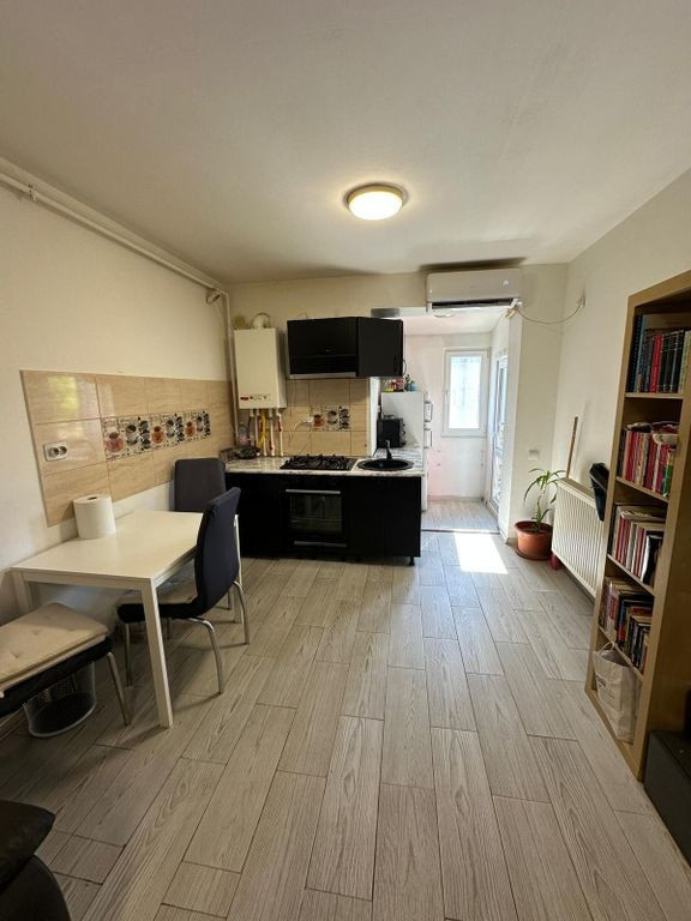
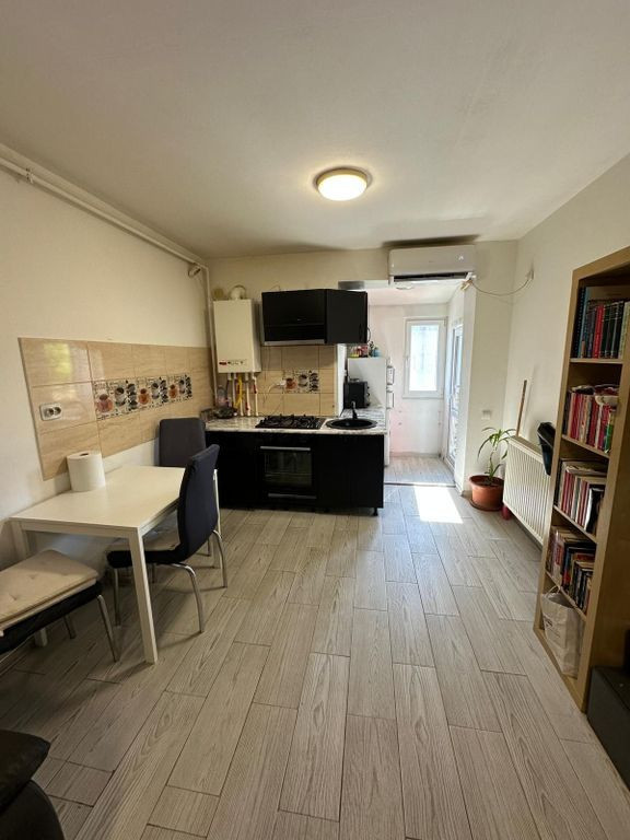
- waste bin (59, 682)
